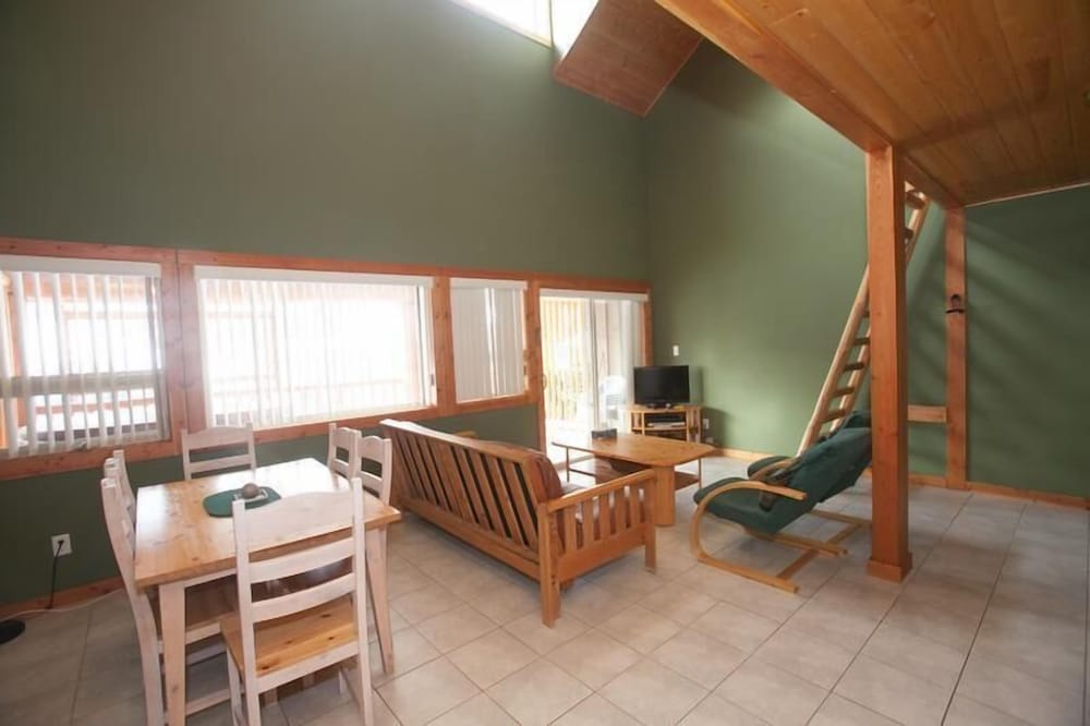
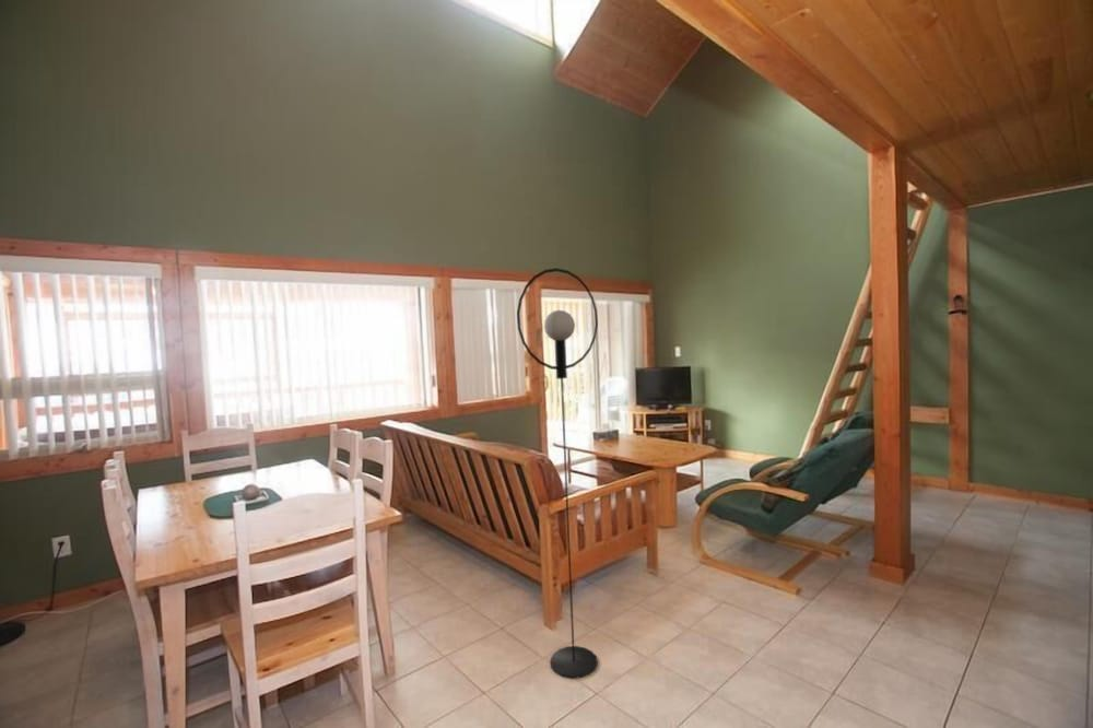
+ floor lamp (565, 468)
